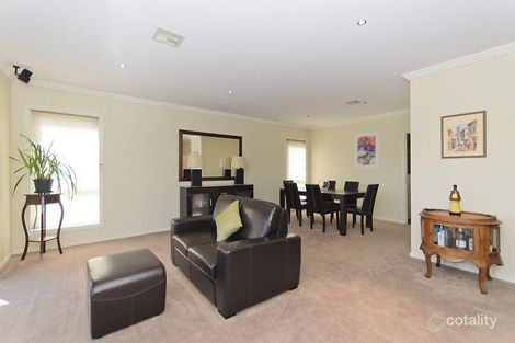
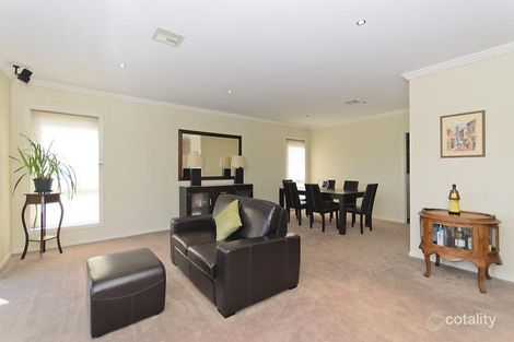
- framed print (366, 150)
